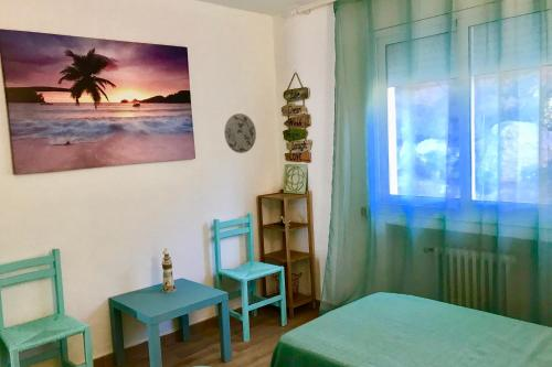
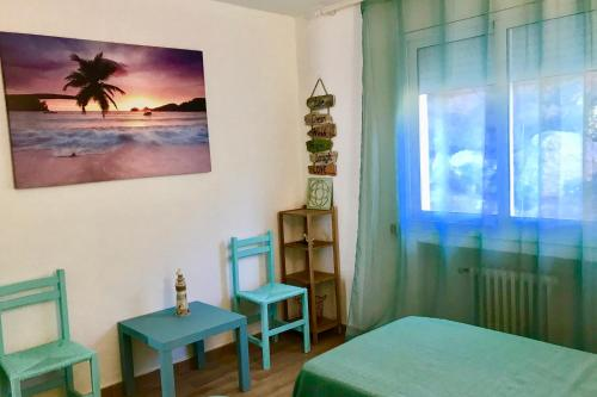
- decorative plate (240, 133)
